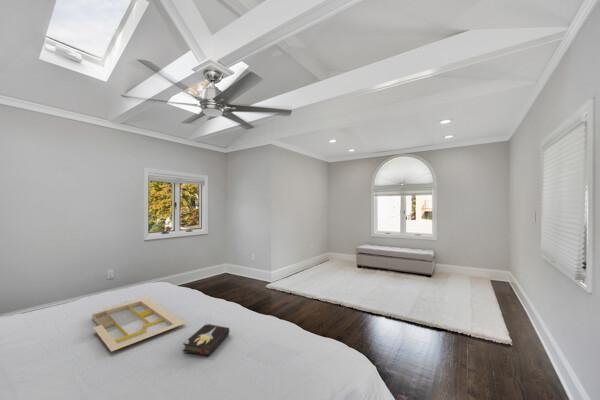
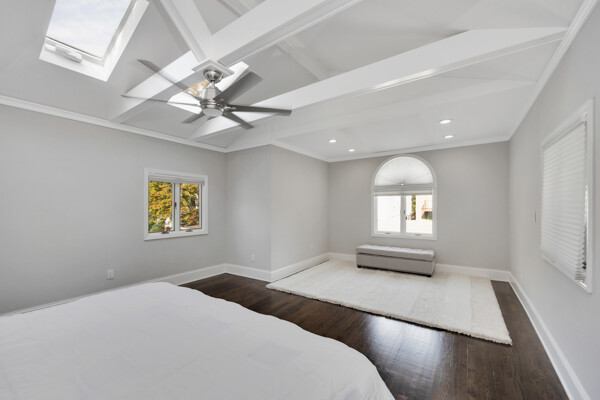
- serving tray (132, 320)
- hardback book (207, 338)
